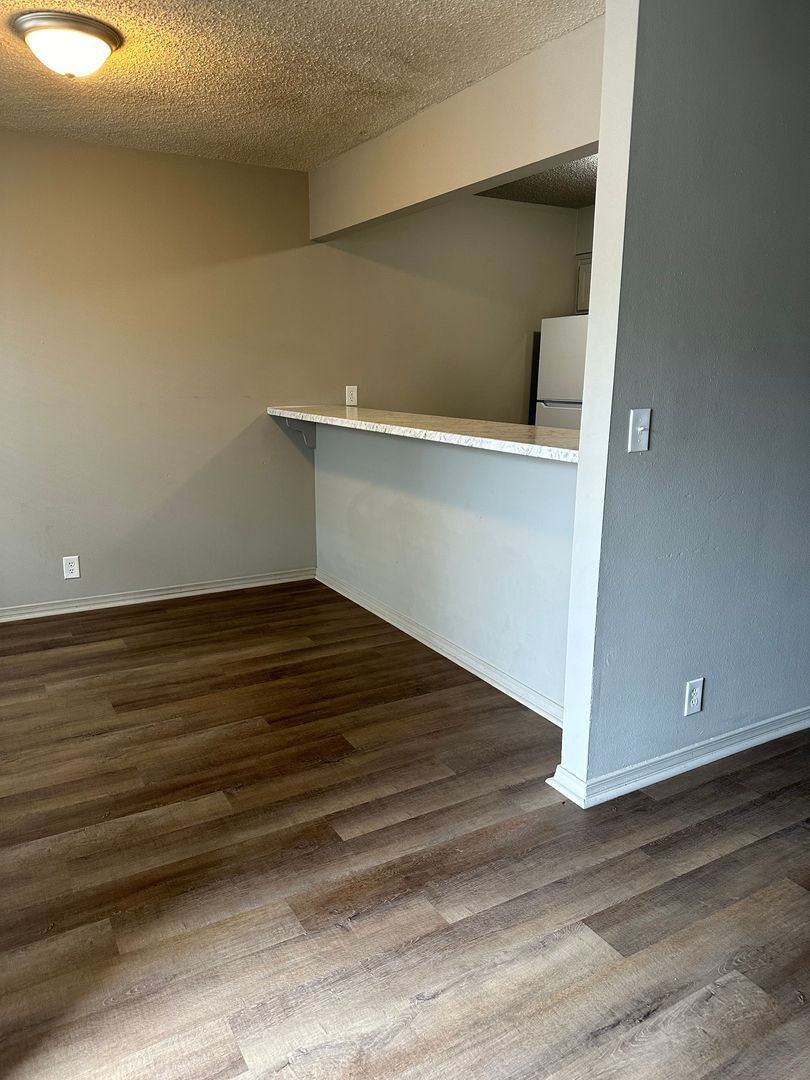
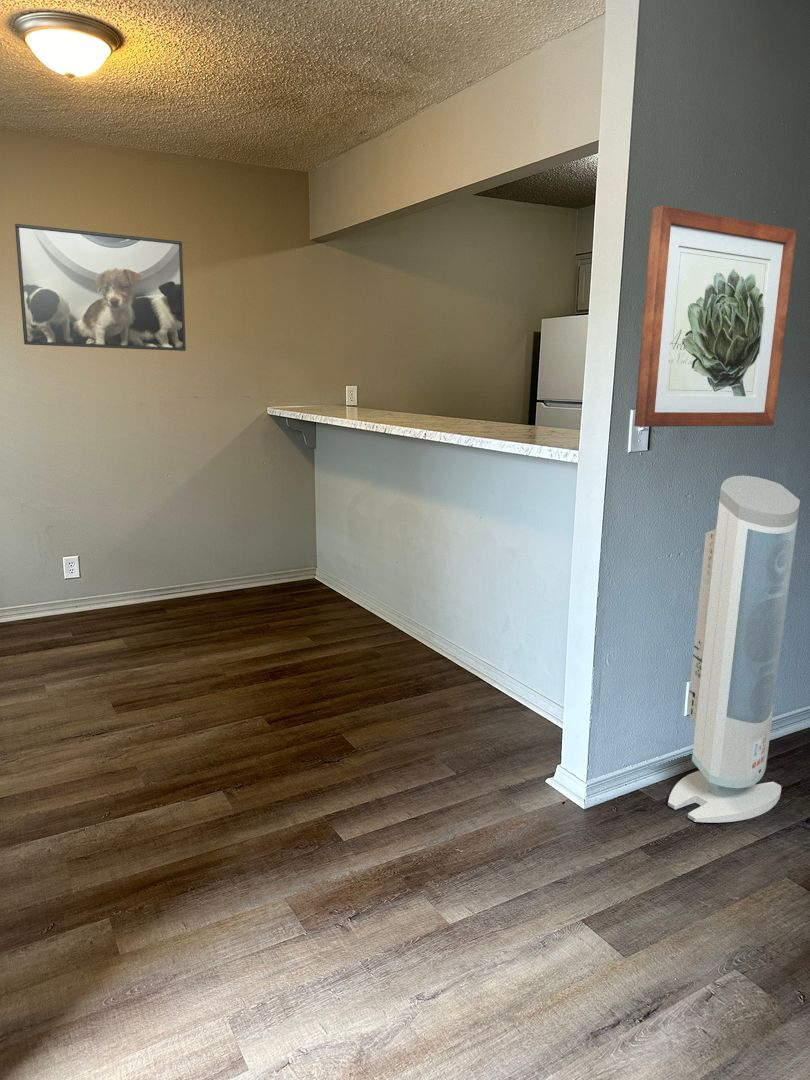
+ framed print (105, 291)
+ wall art (717, 325)
+ air purifier (742, 644)
